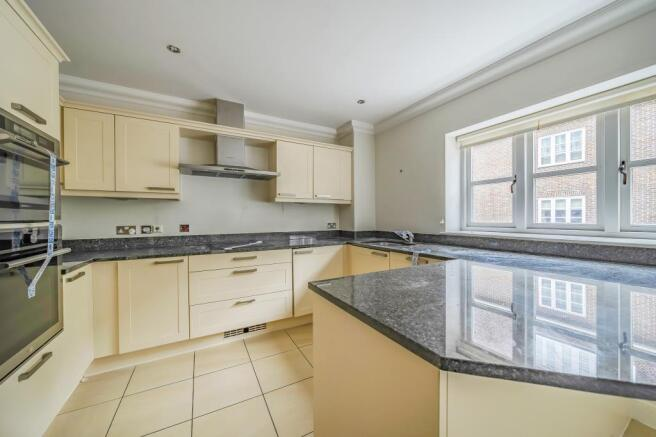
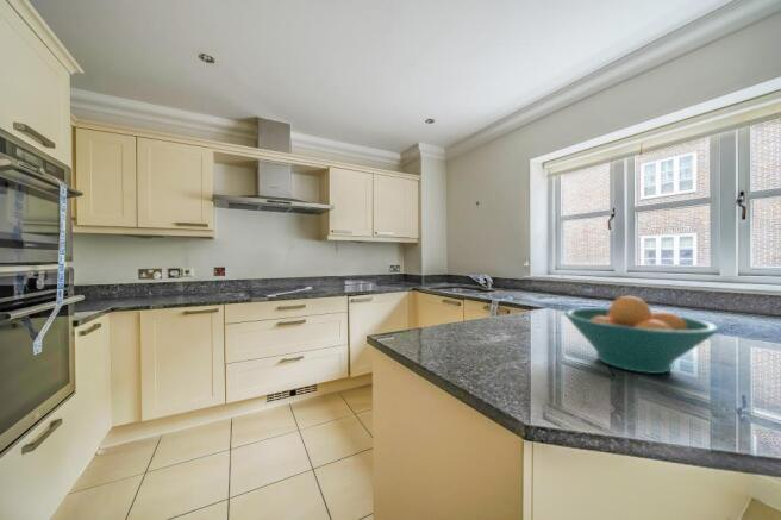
+ fruit bowl (631, 330)
